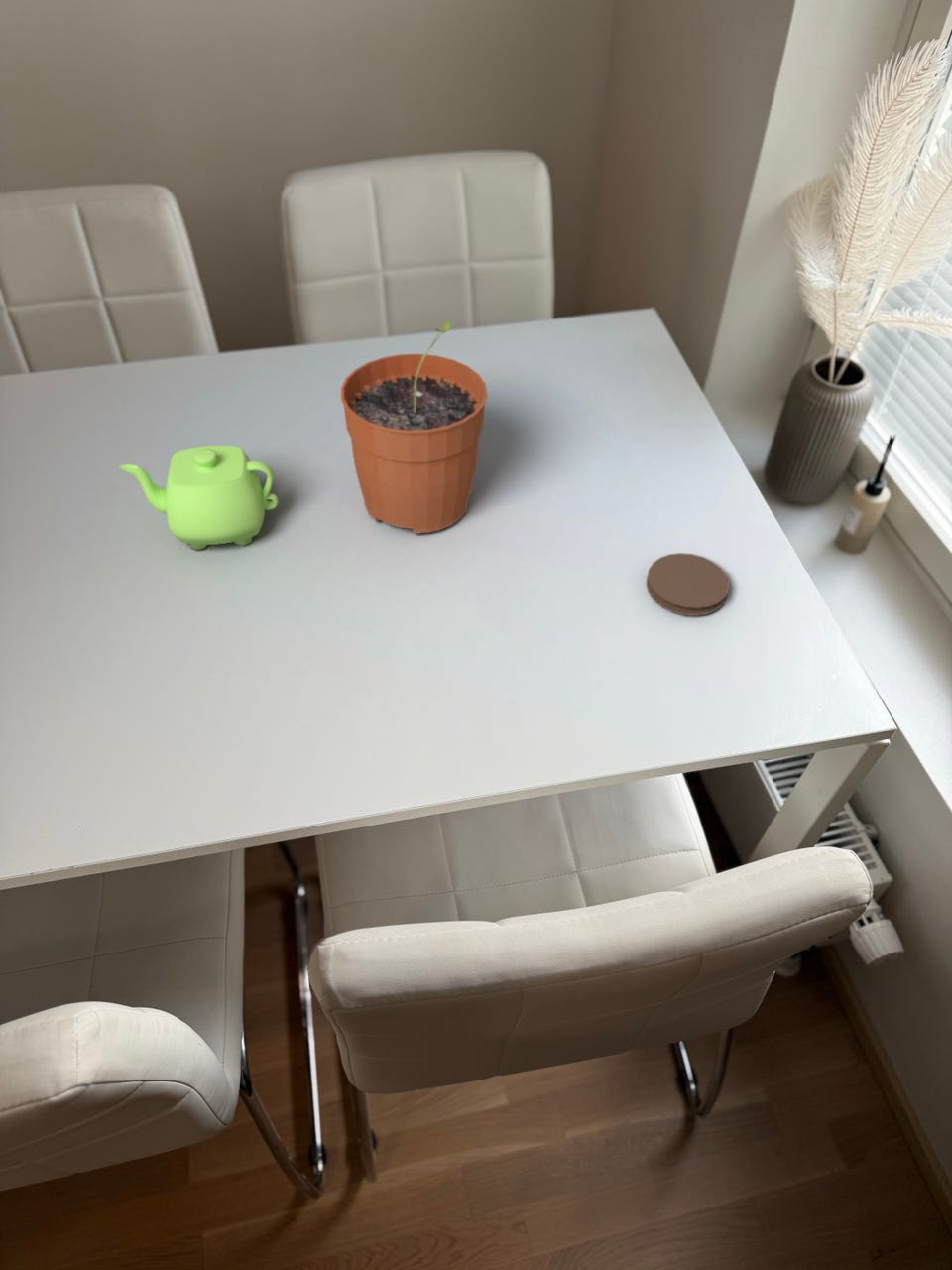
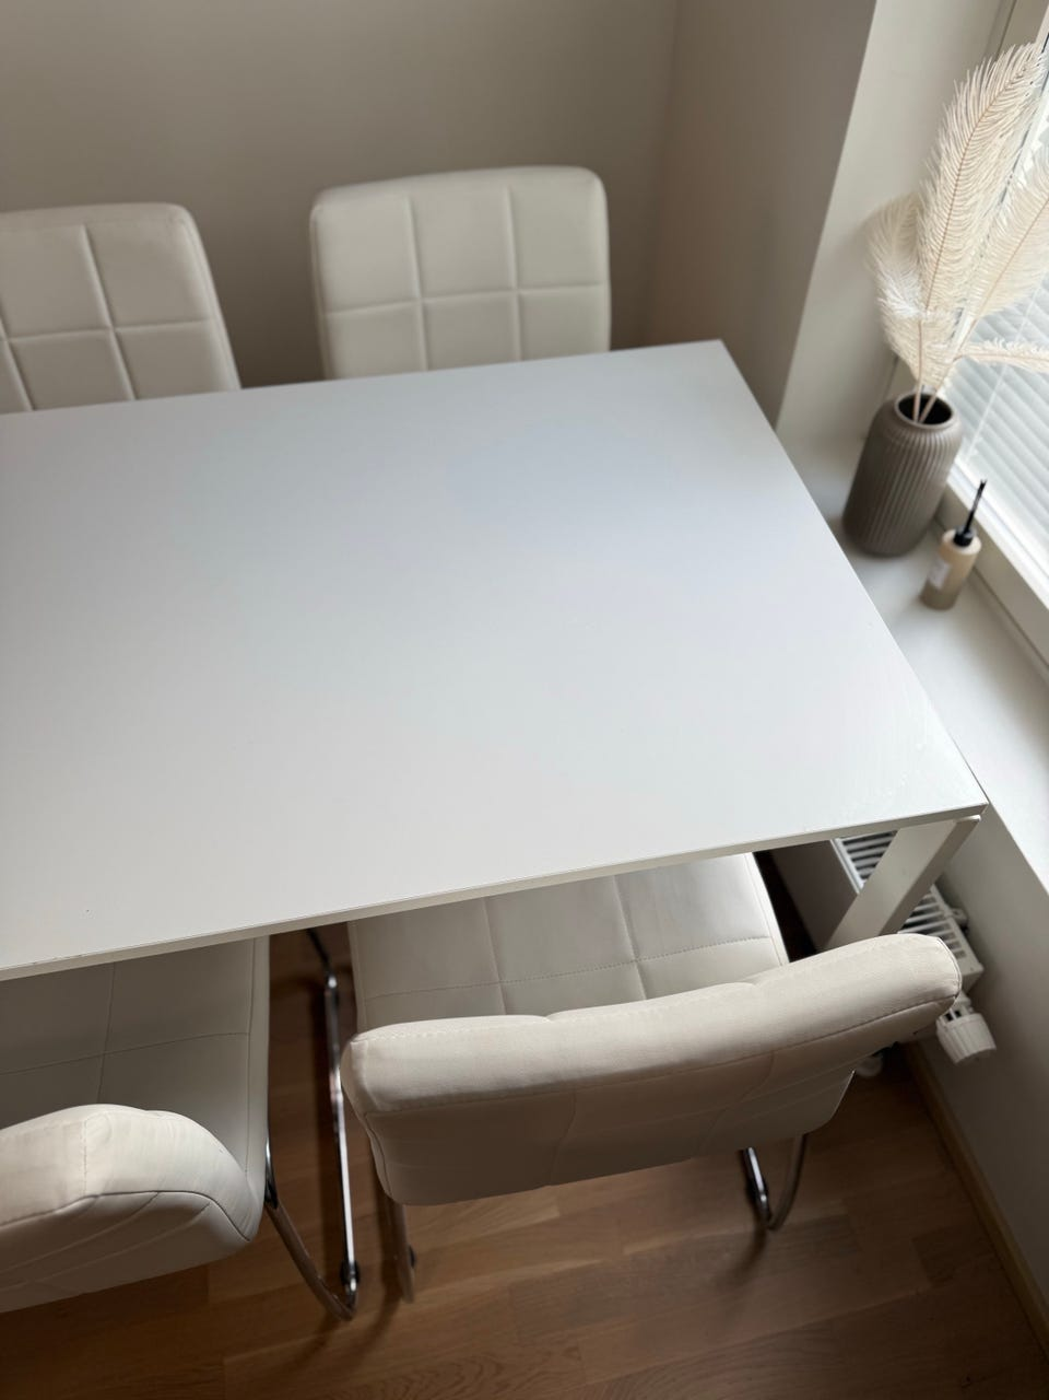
- teapot (203, 493)
- coaster (687, 583)
- plant pot (415, 420)
